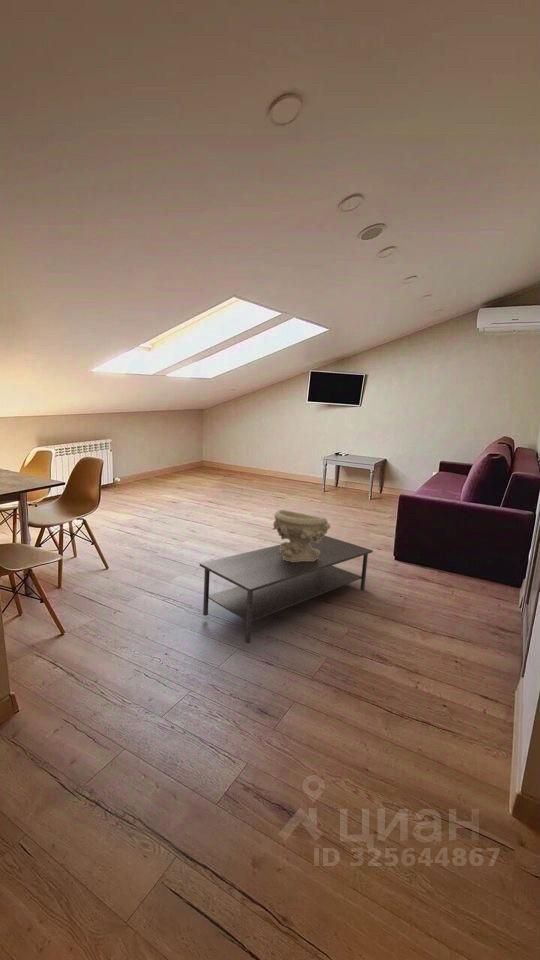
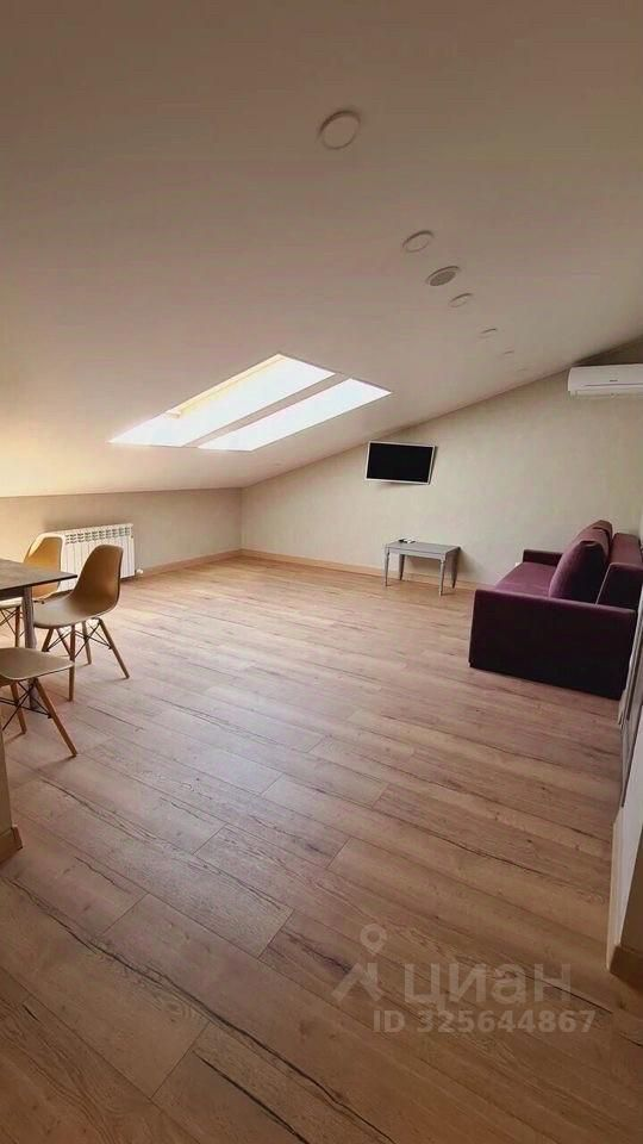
- decorative bowl (294, 535)
- coffee table (292, 579)
